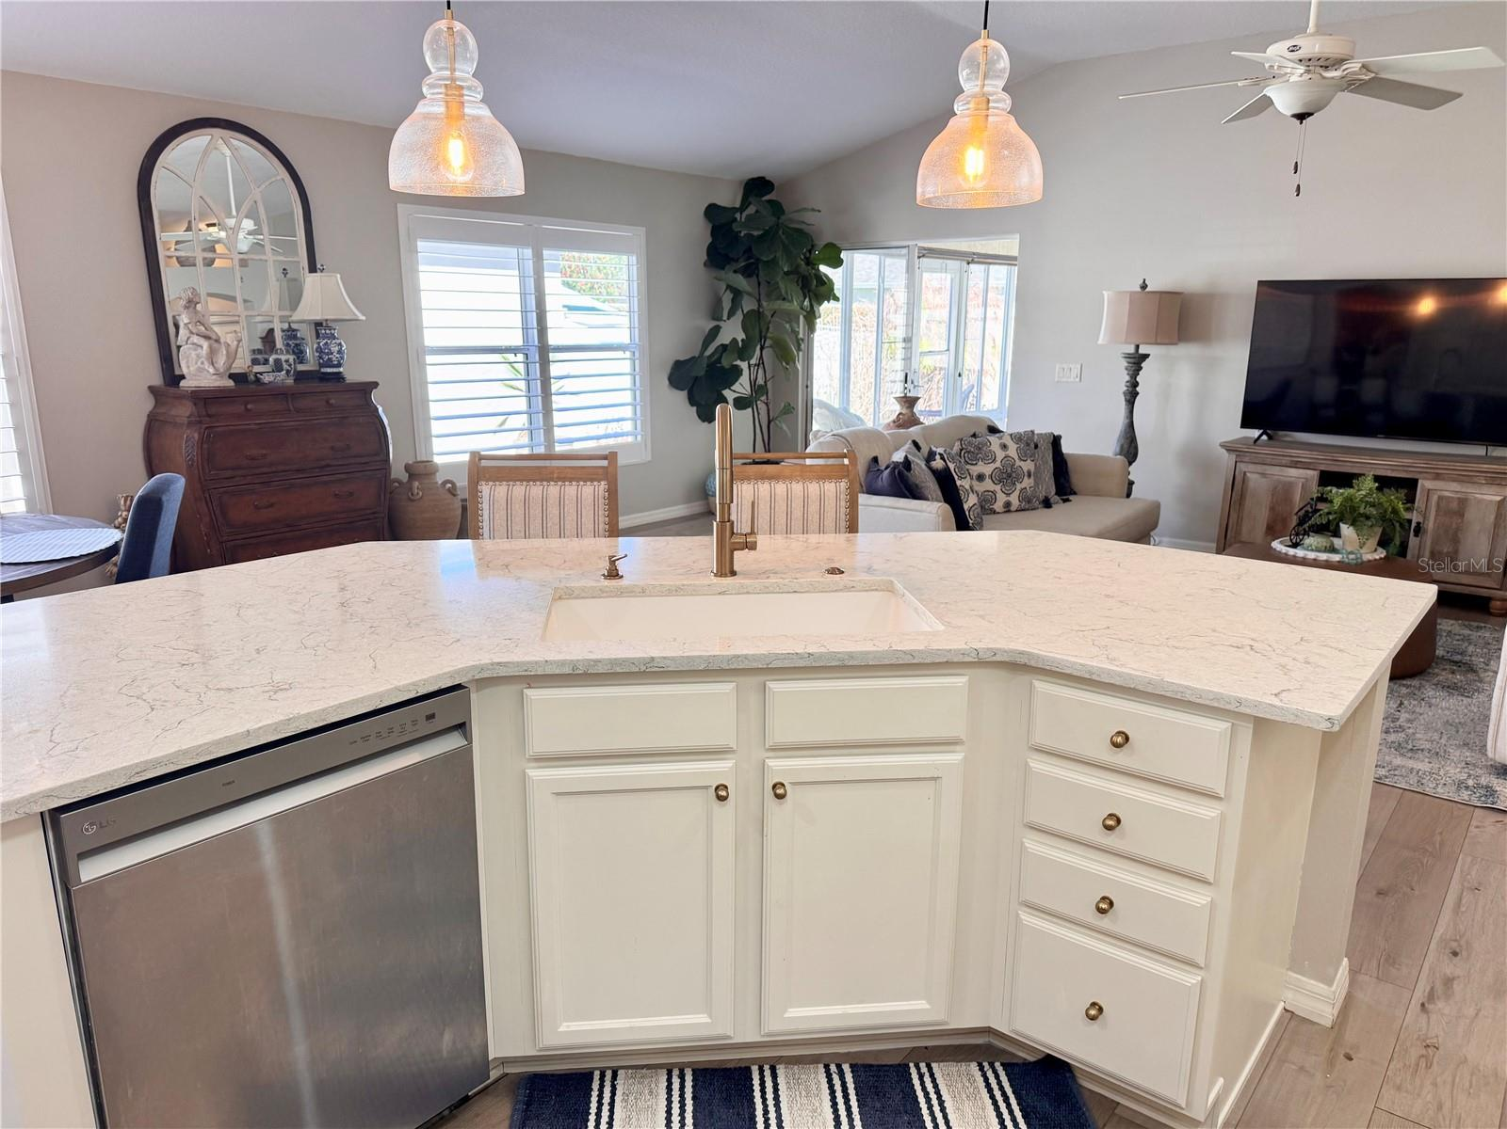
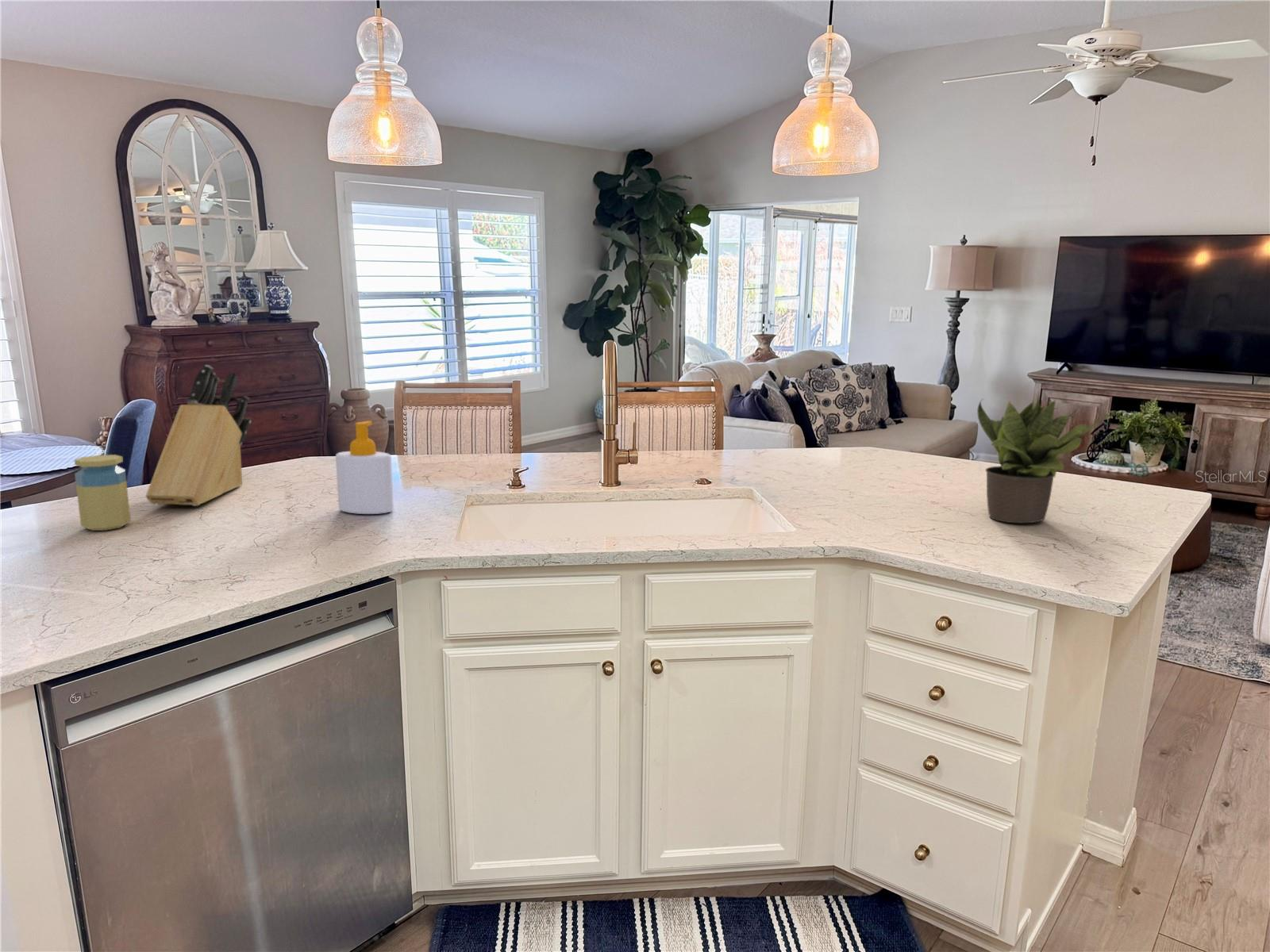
+ knife block (202, 431)
+ jar (102, 493)
+ soap bottle (364, 466)
+ potted plant (1024, 458)
